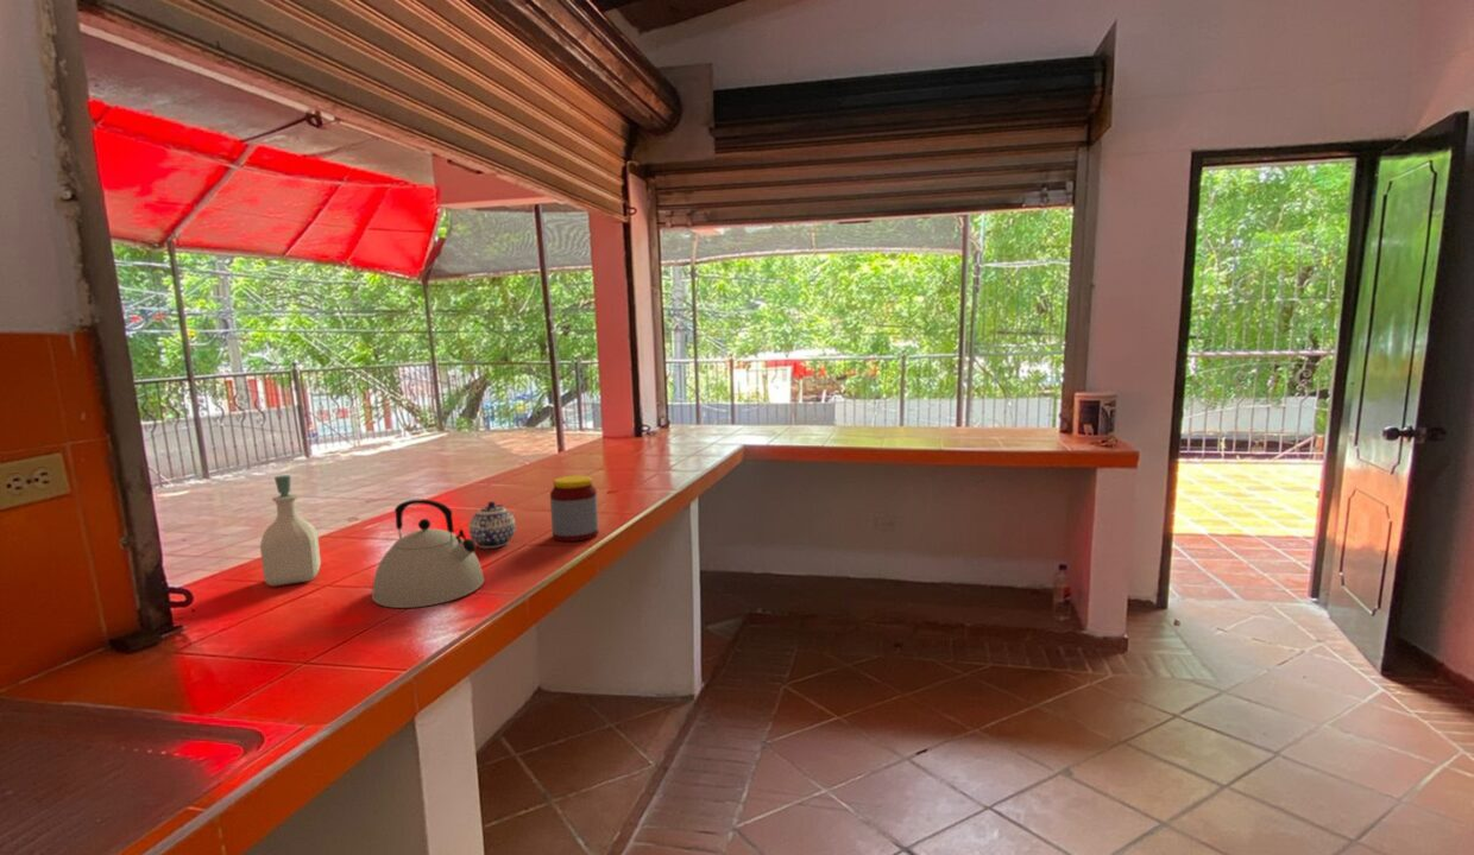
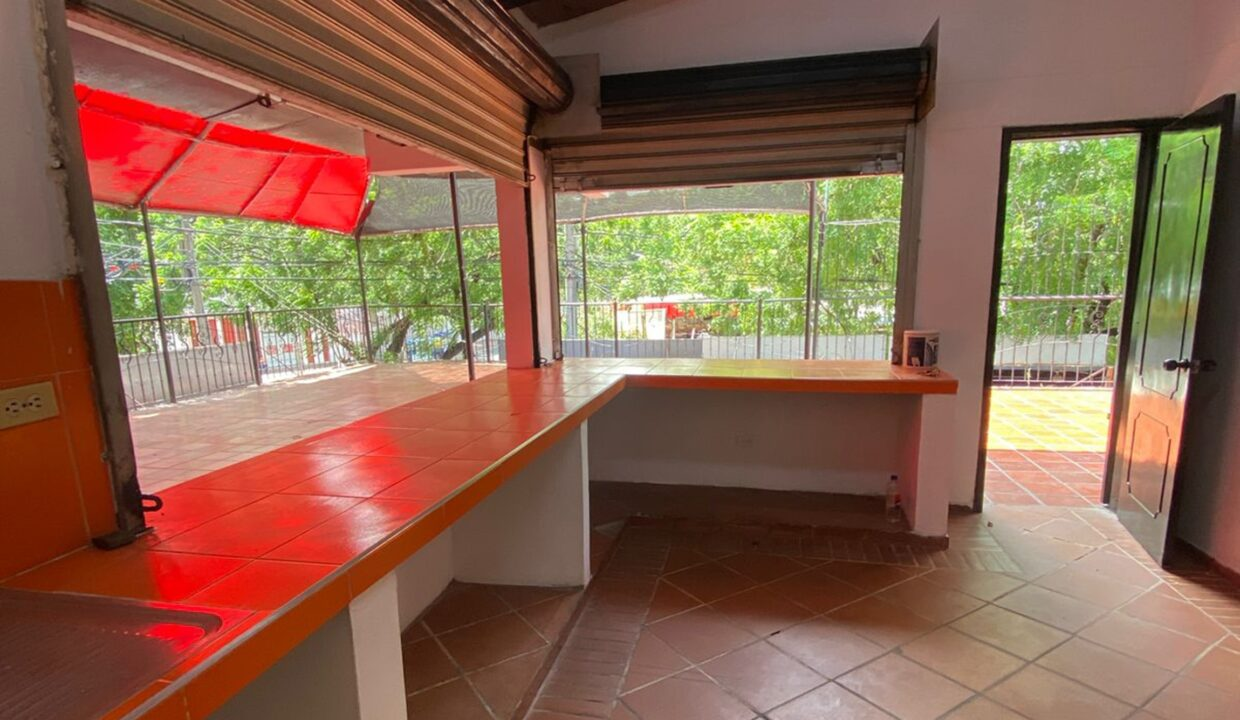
- kettle (428, 544)
- jar (574, 507)
- teapot (492, 522)
- soap bottle (288, 527)
